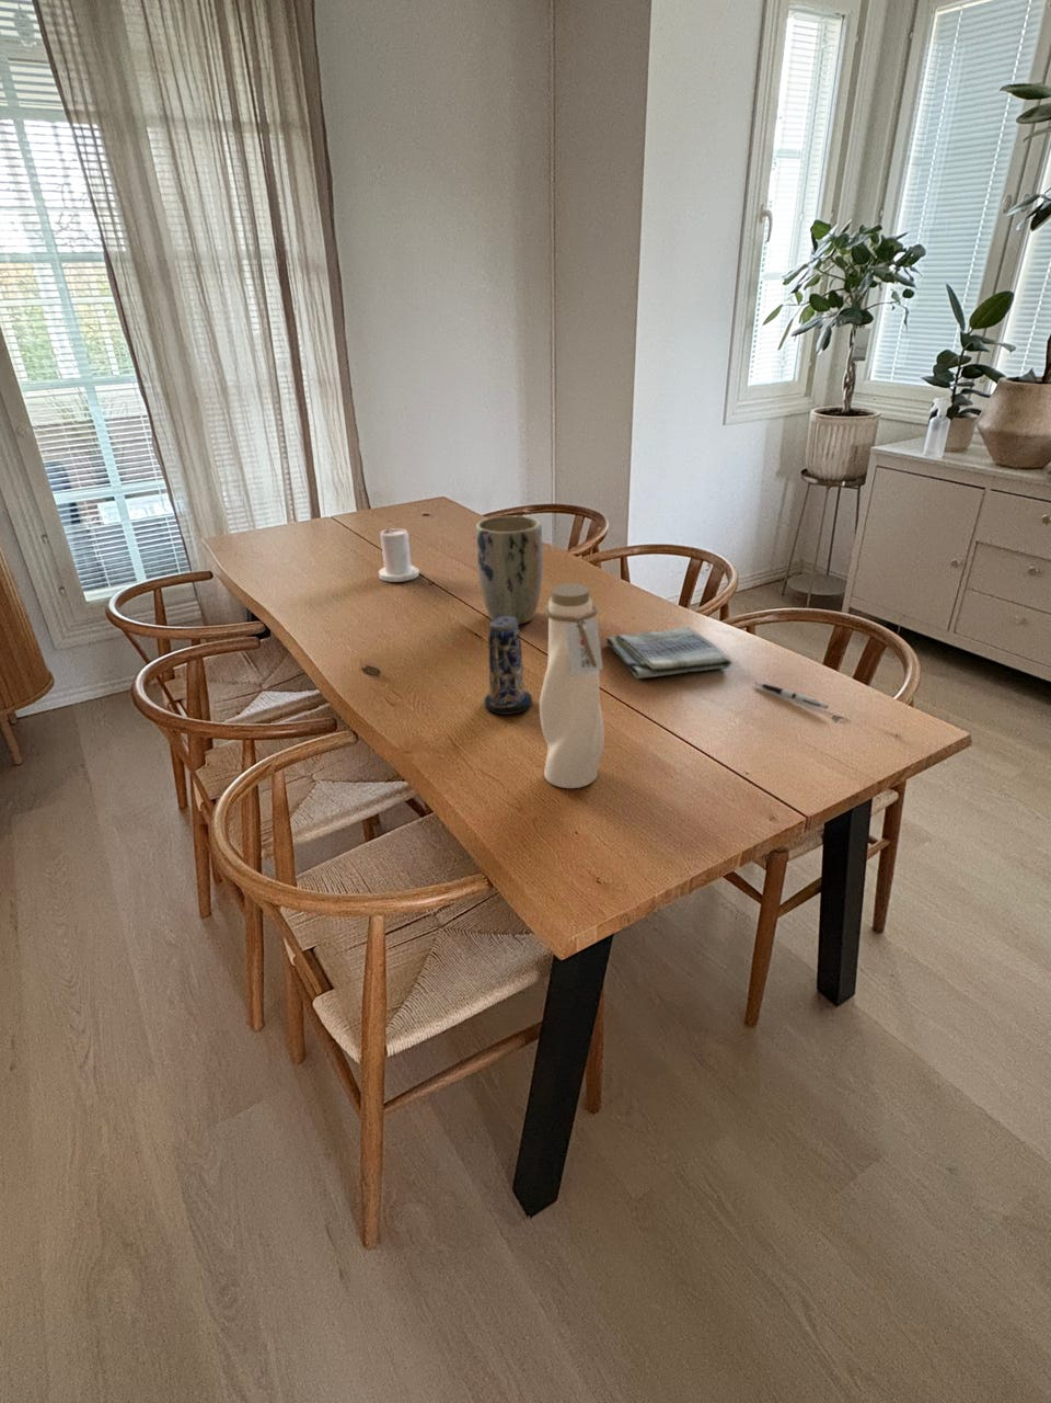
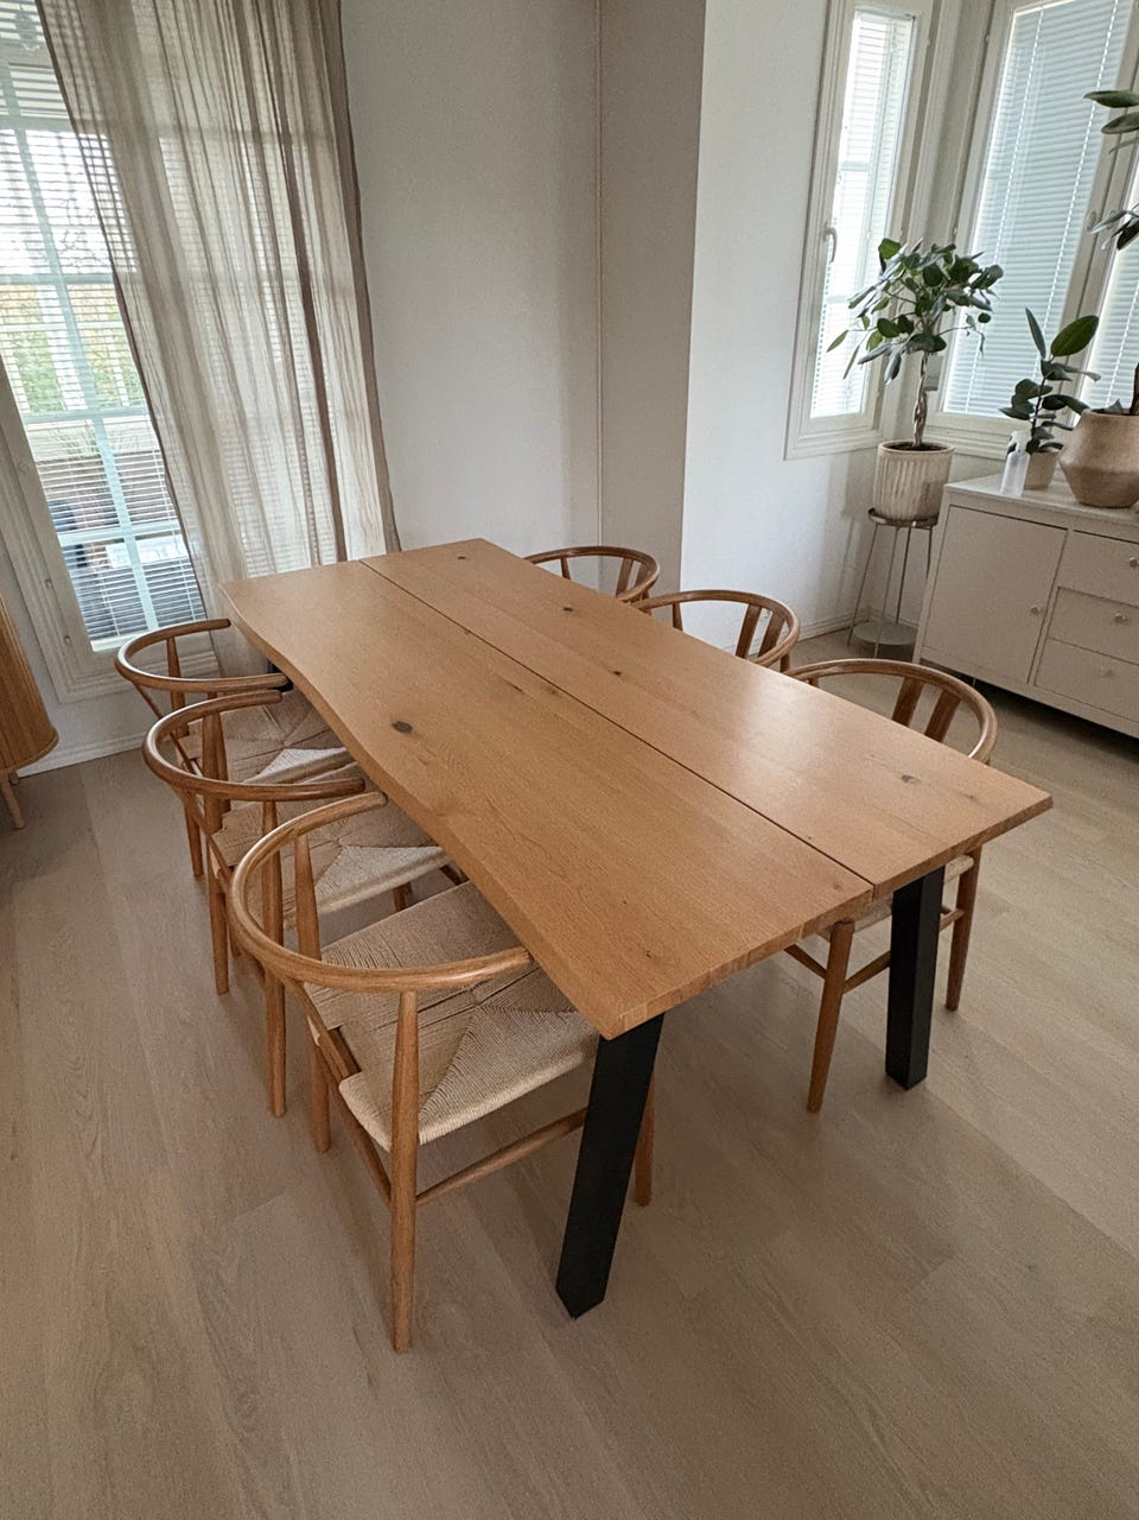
- plant pot (509, 571)
- dish towel (666, 648)
- pen (789, 694)
- candle (506, 663)
- water bottle (574, 688)
- candle (396, 550)
